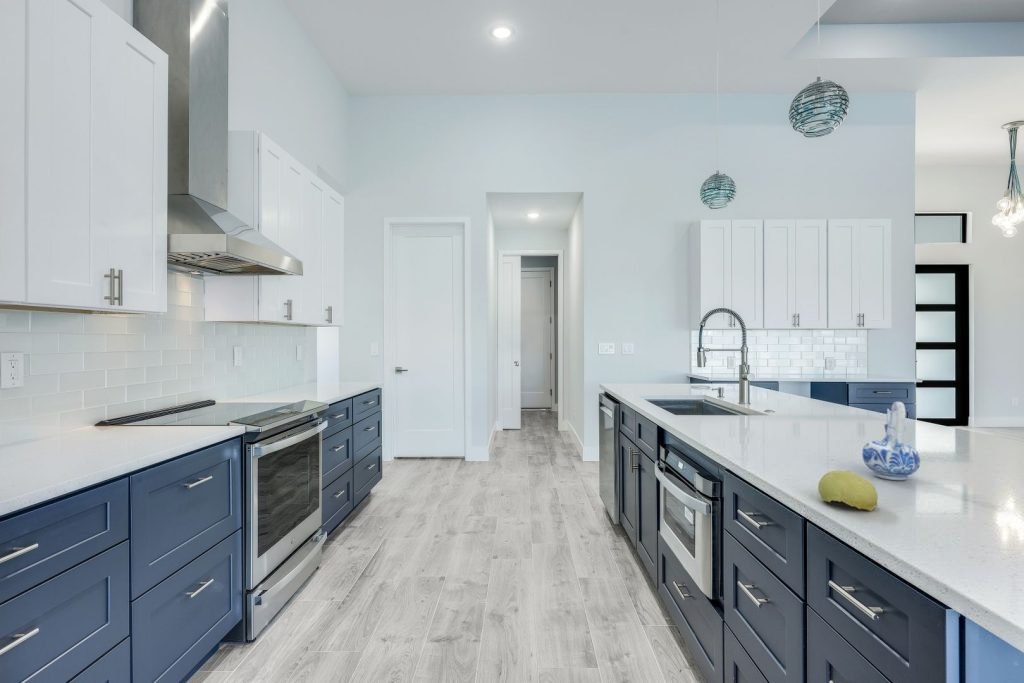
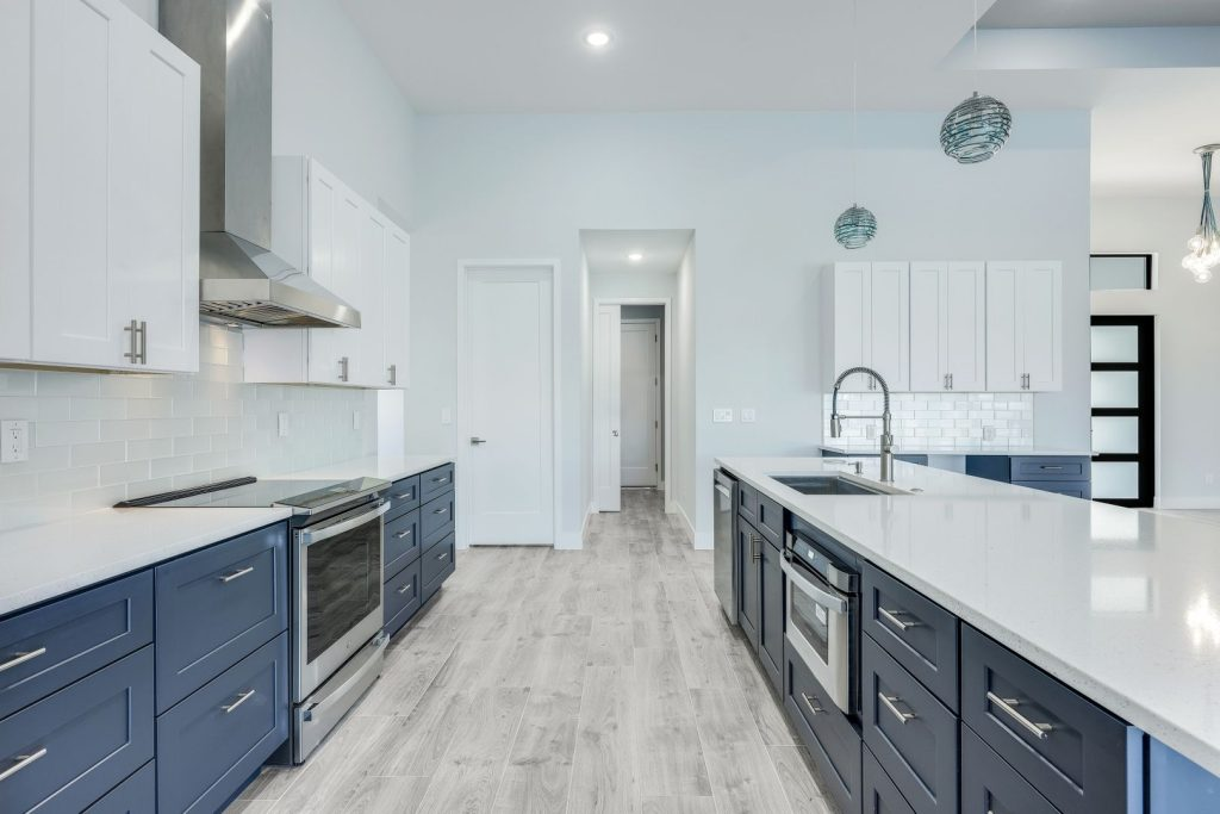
- fruit (847, 487)
- ceramic pitcher (890, 438)
